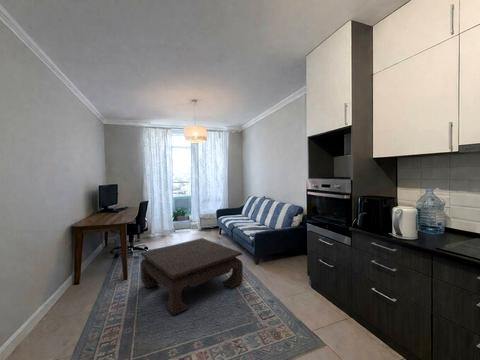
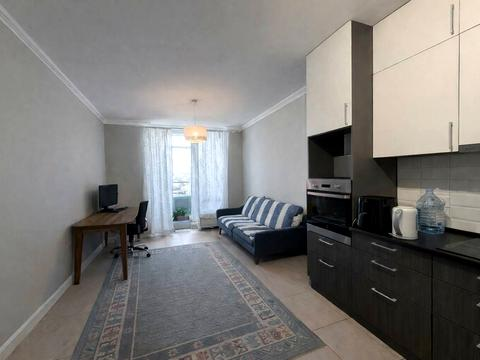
- coffee table (191, 268)
